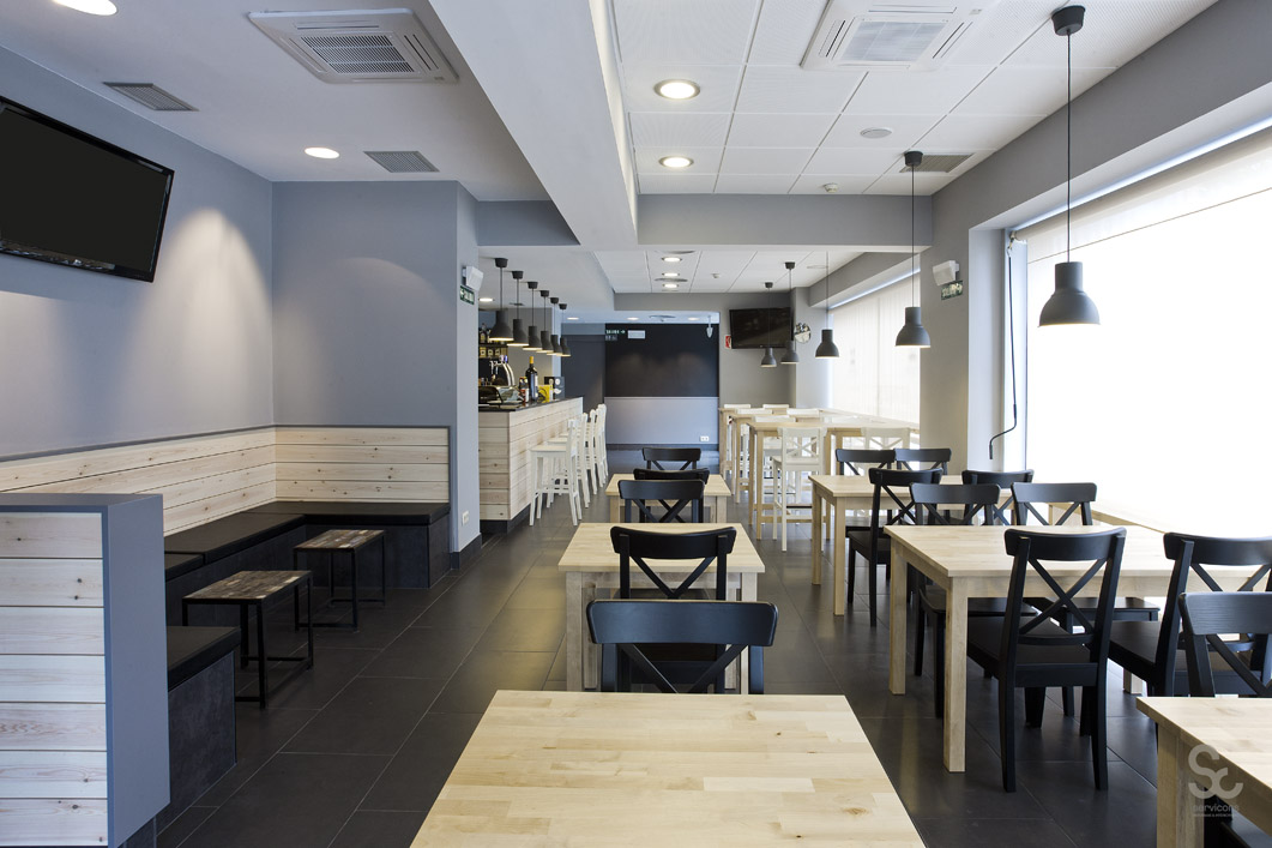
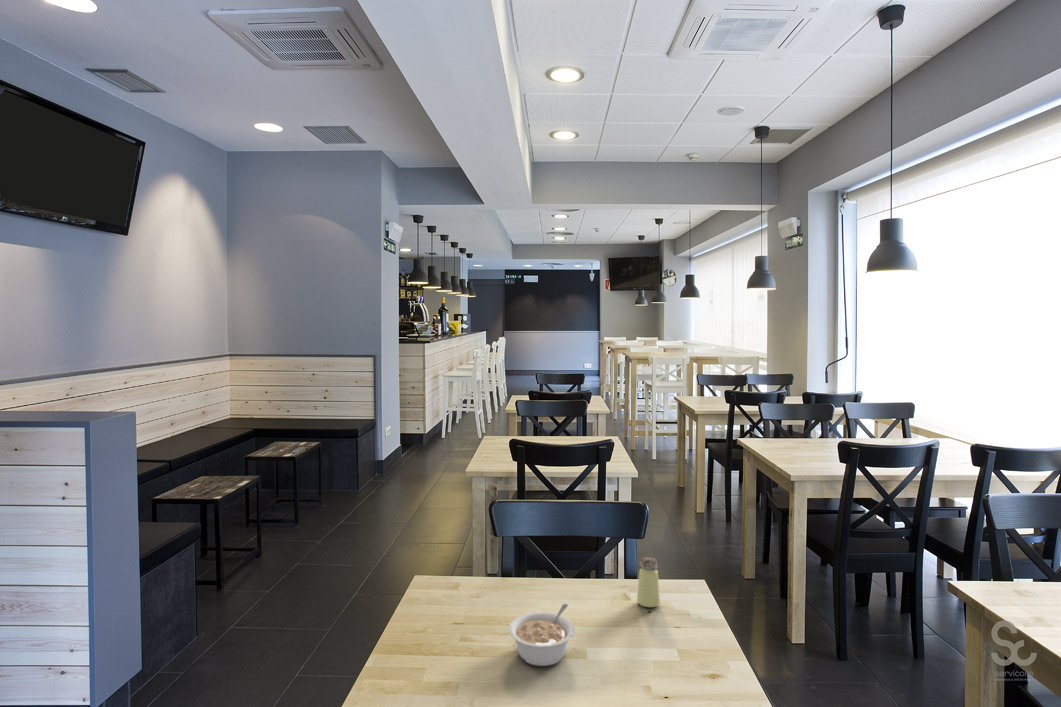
+ saltshaker (648, 581)
+ legume (541, 636)
